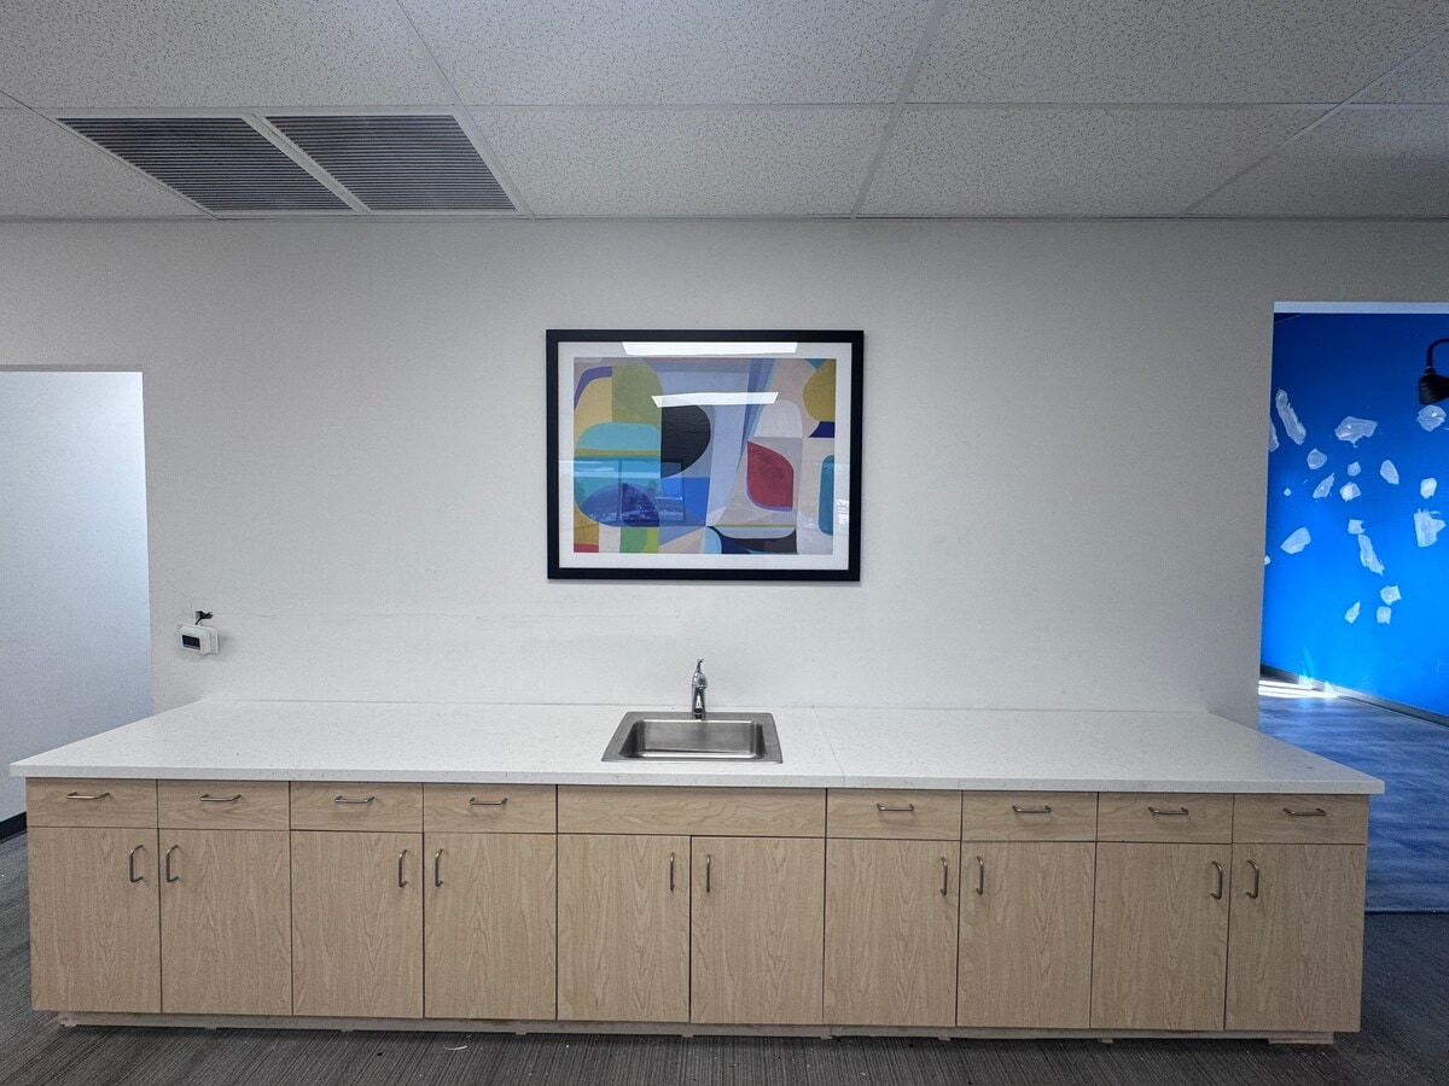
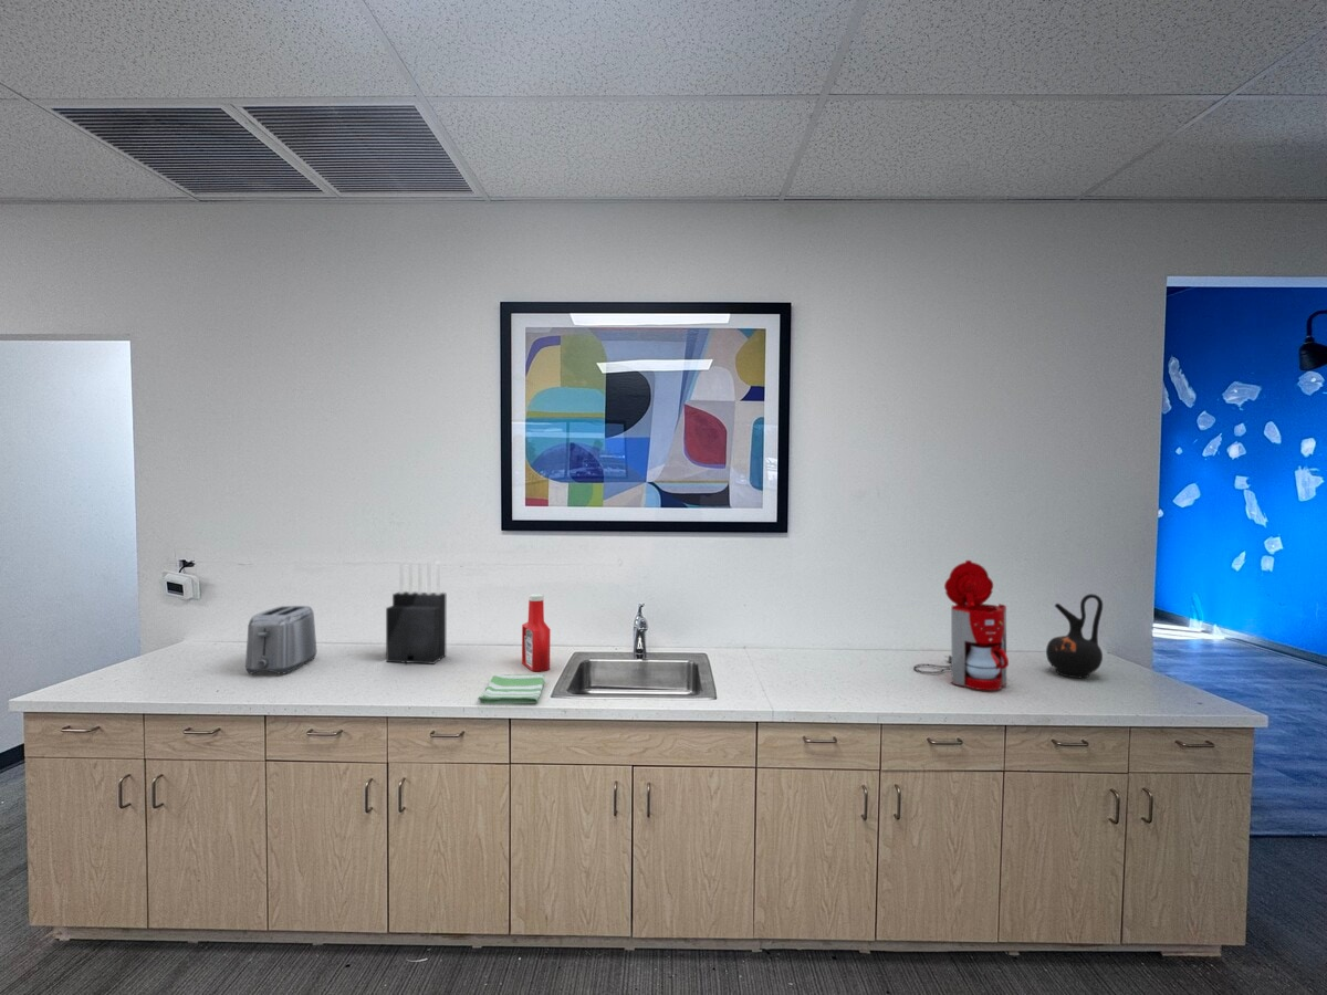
+ knife block (415, 611)
+ coffee maker (958, 617)
+ soap bottle (535, 630)
+ dish towel (513, 688)
+ ceramic jug (1074, 633)
+ toaster (284, 637)
